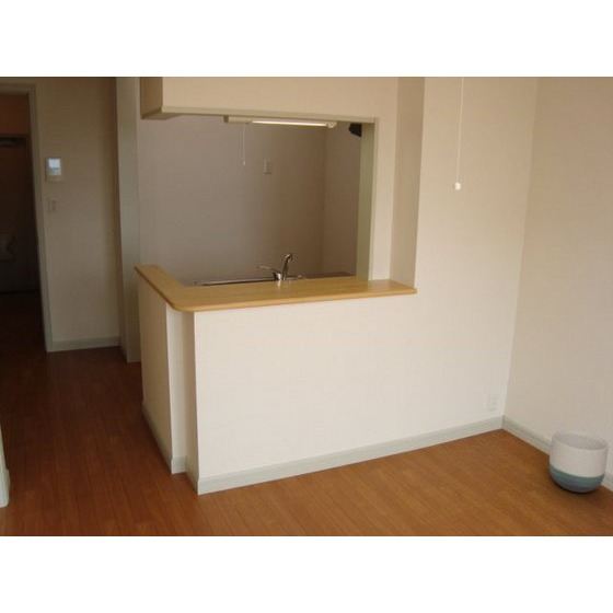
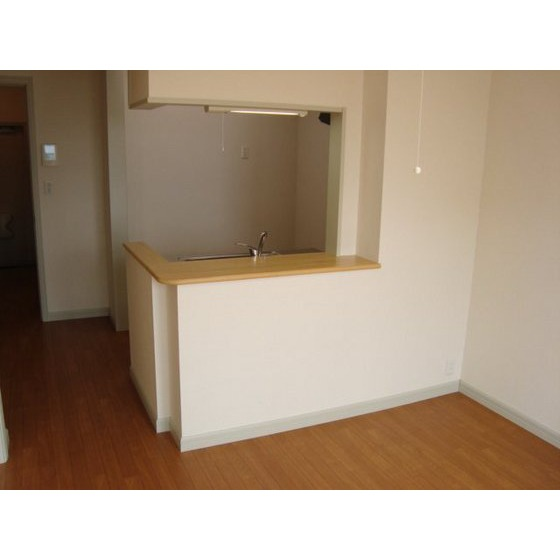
- planter (577, 463)
